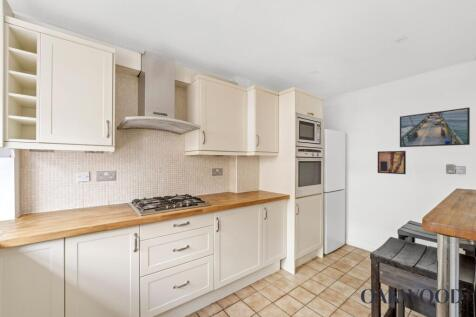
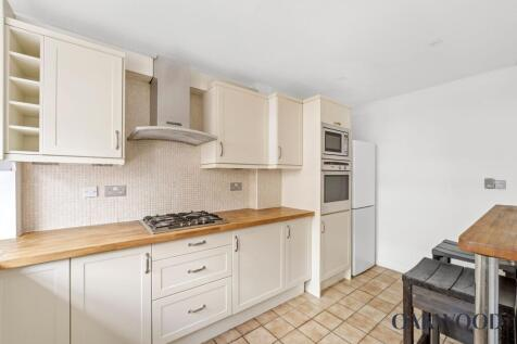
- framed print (431, 129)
- wall art (391, 162)
